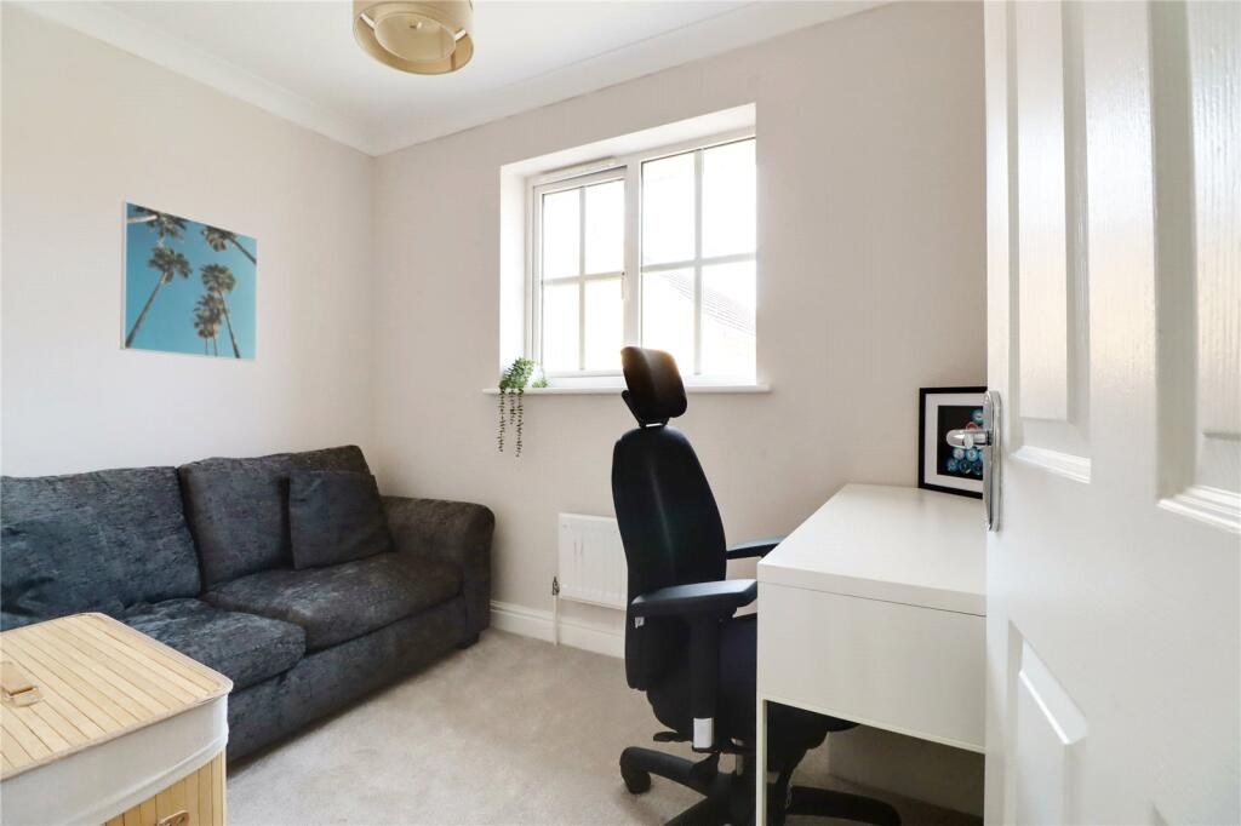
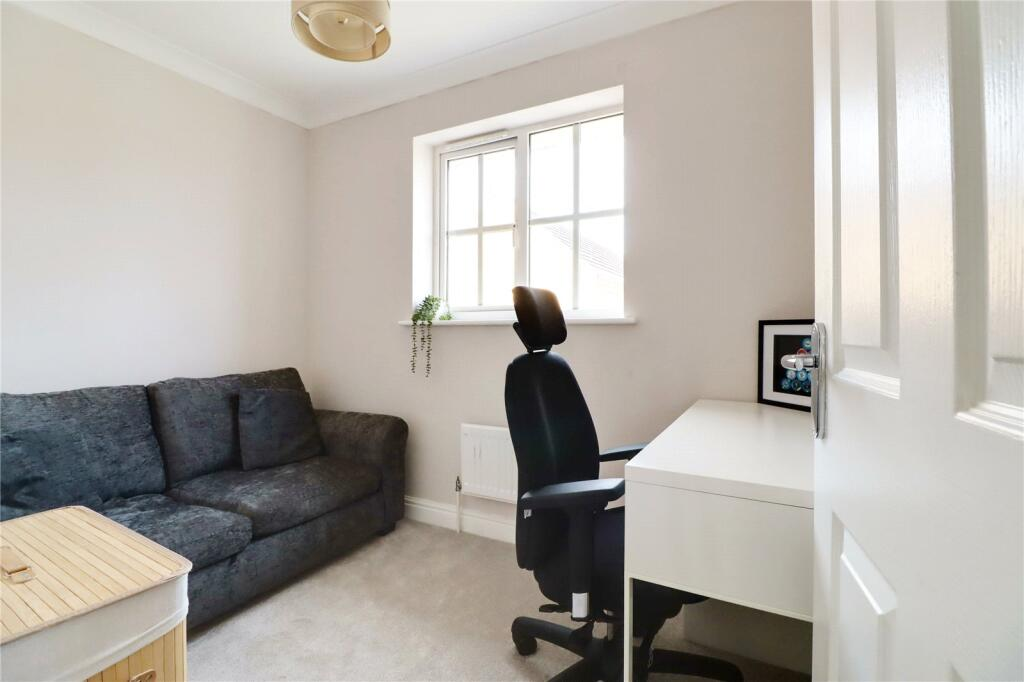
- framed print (195, 288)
